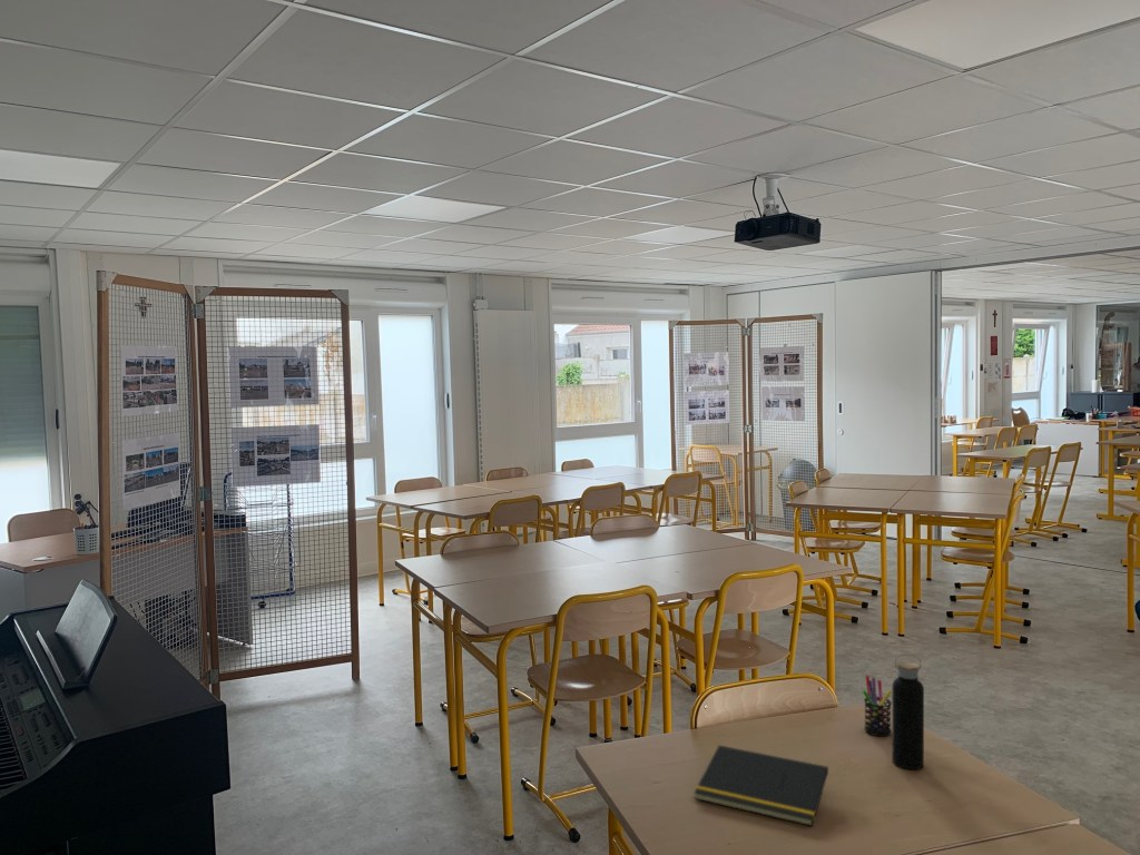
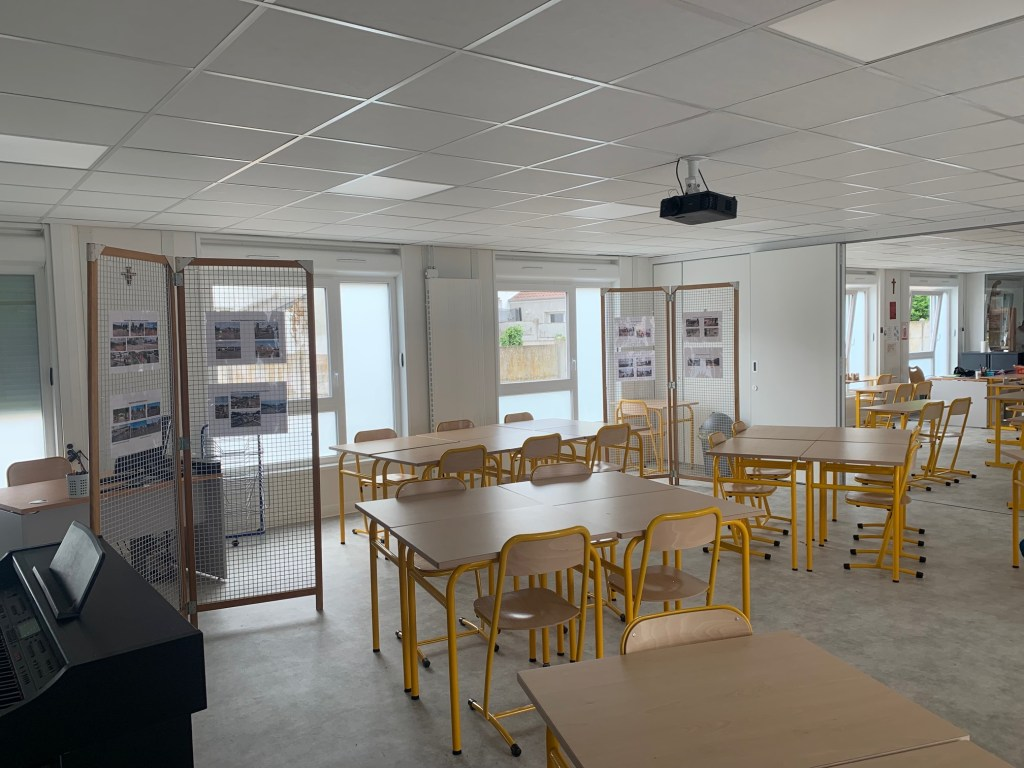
- notepad (761, 782)
- water bottle (907, 708)
- pen holder (874, 705)
